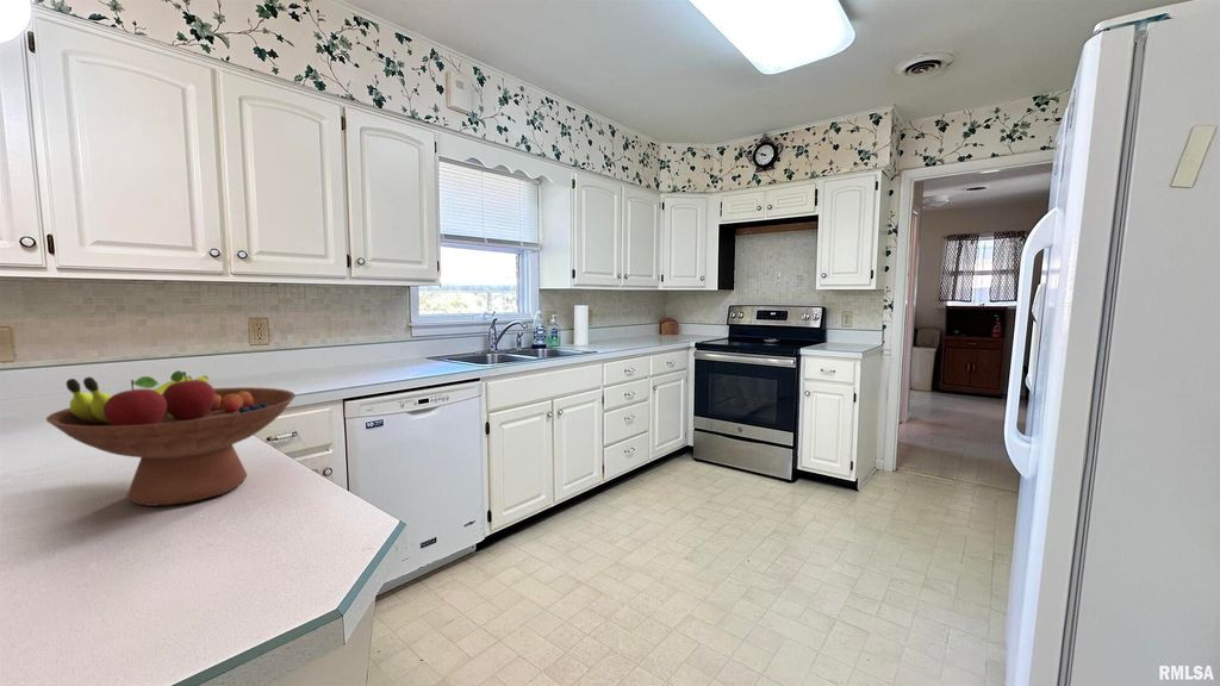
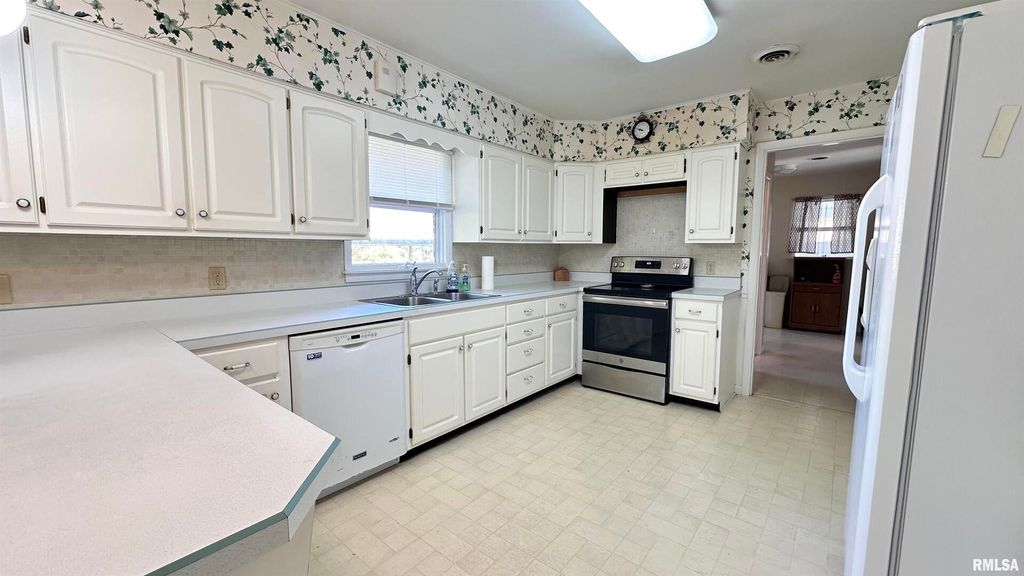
- fruit bowl (187, 430)
